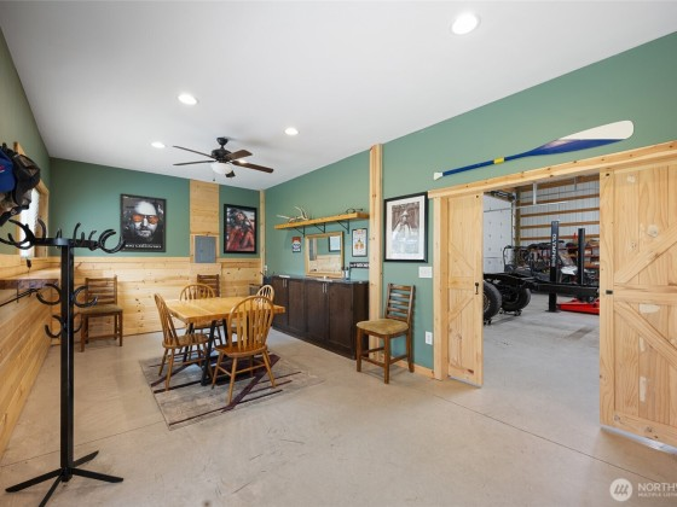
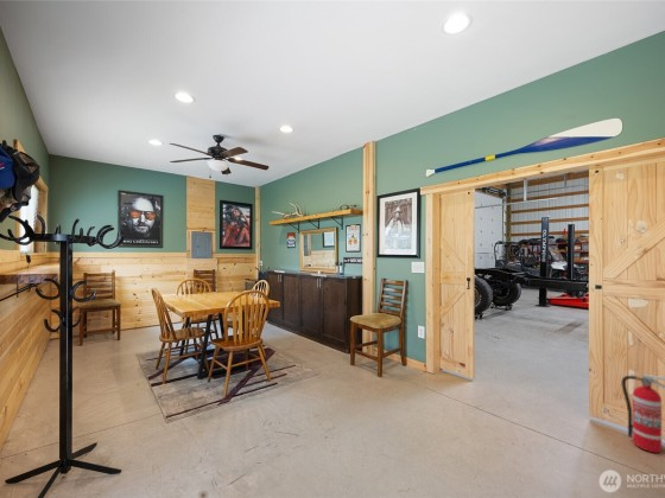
+ fire extinguisher (645, 409)
